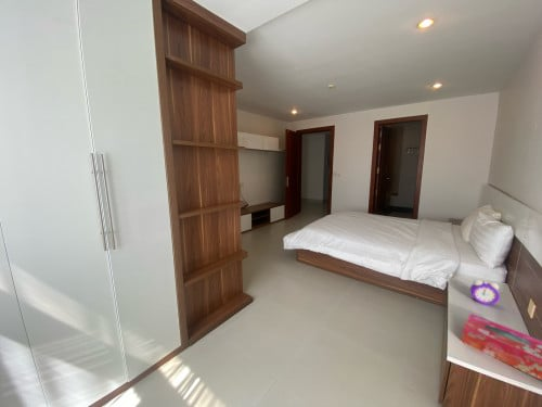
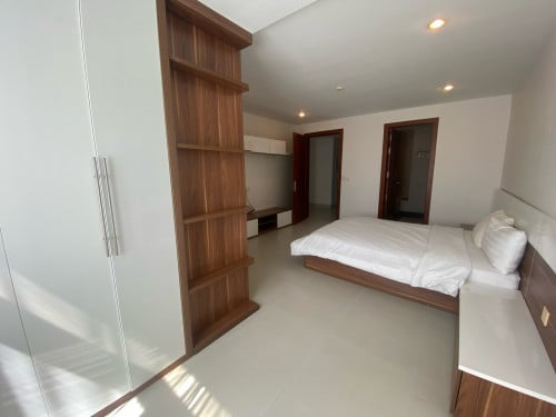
- alarm clock (483, 291)
- tissue box (505, 343)
